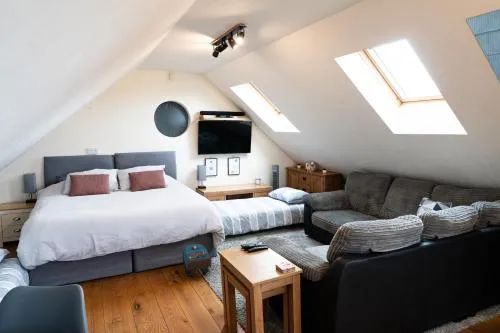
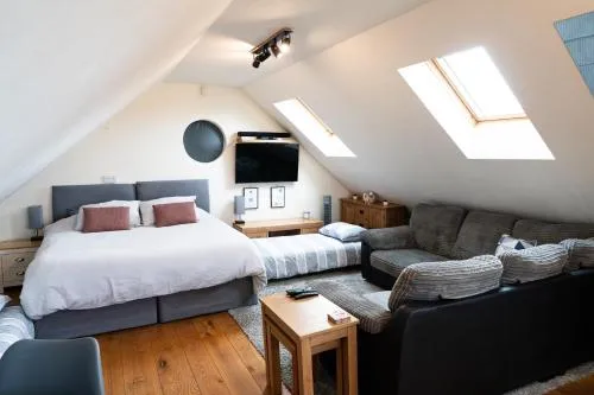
- backpack (196, 260)
